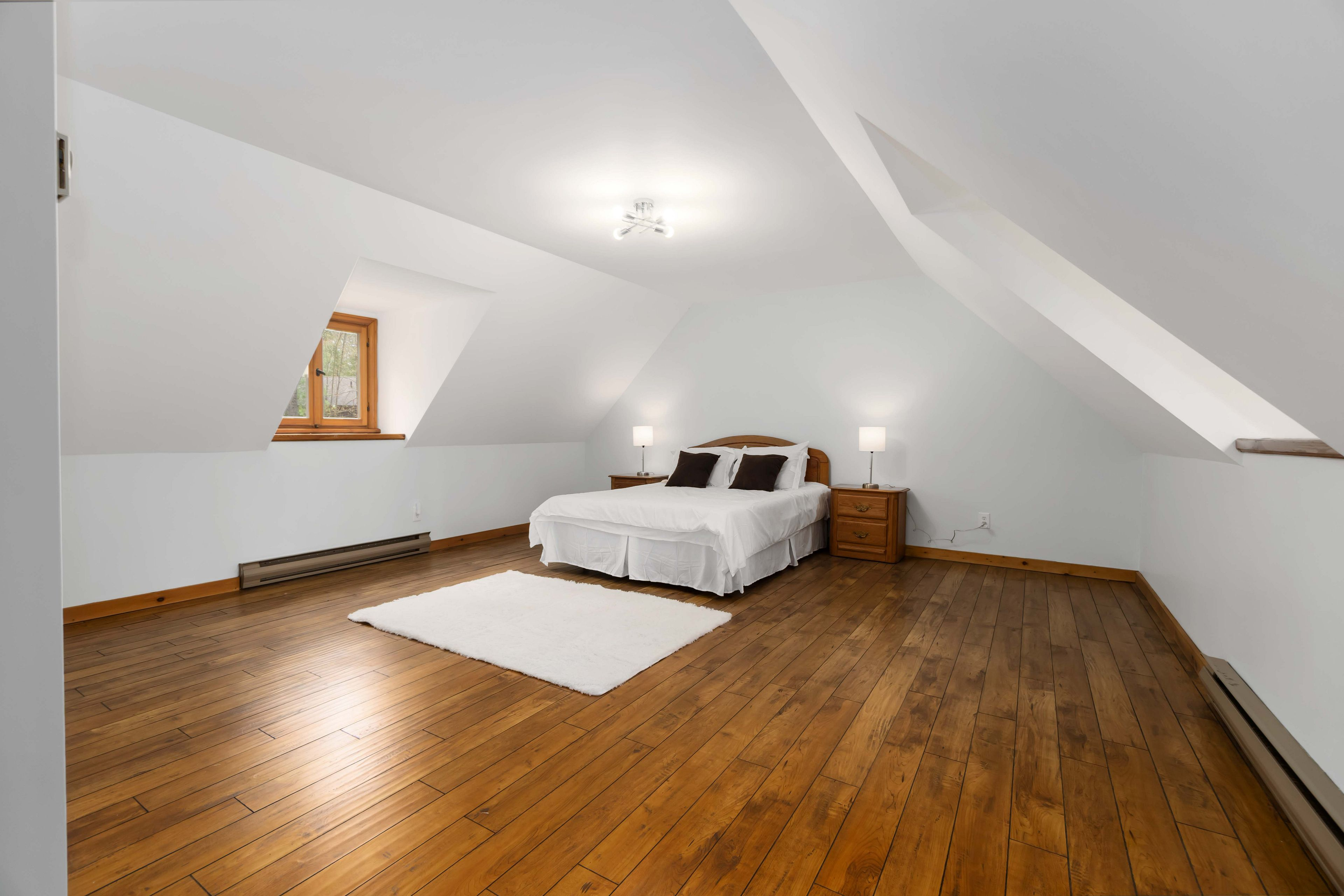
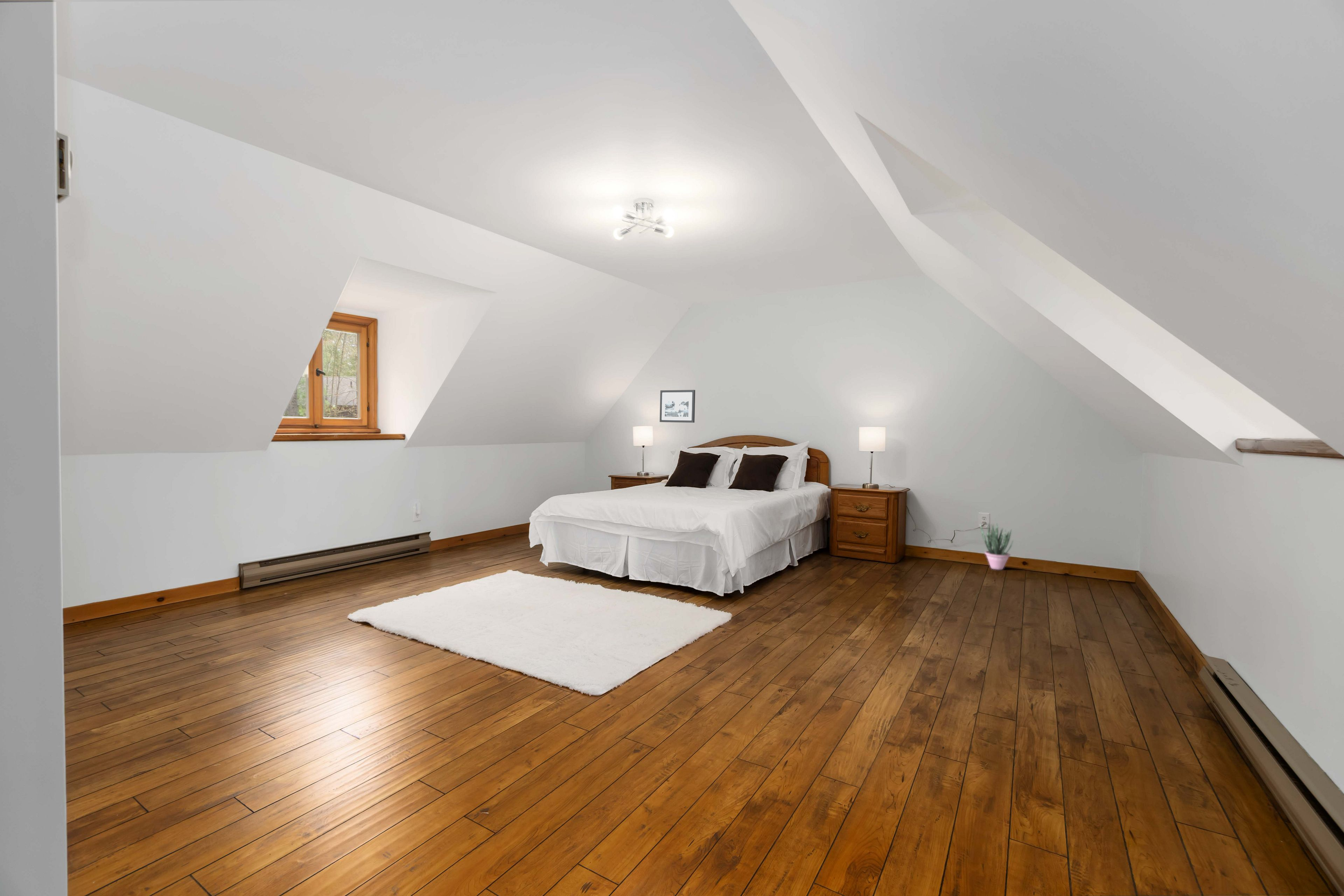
+ potted plant (996, 546)
+ picture frame (677, 406)
